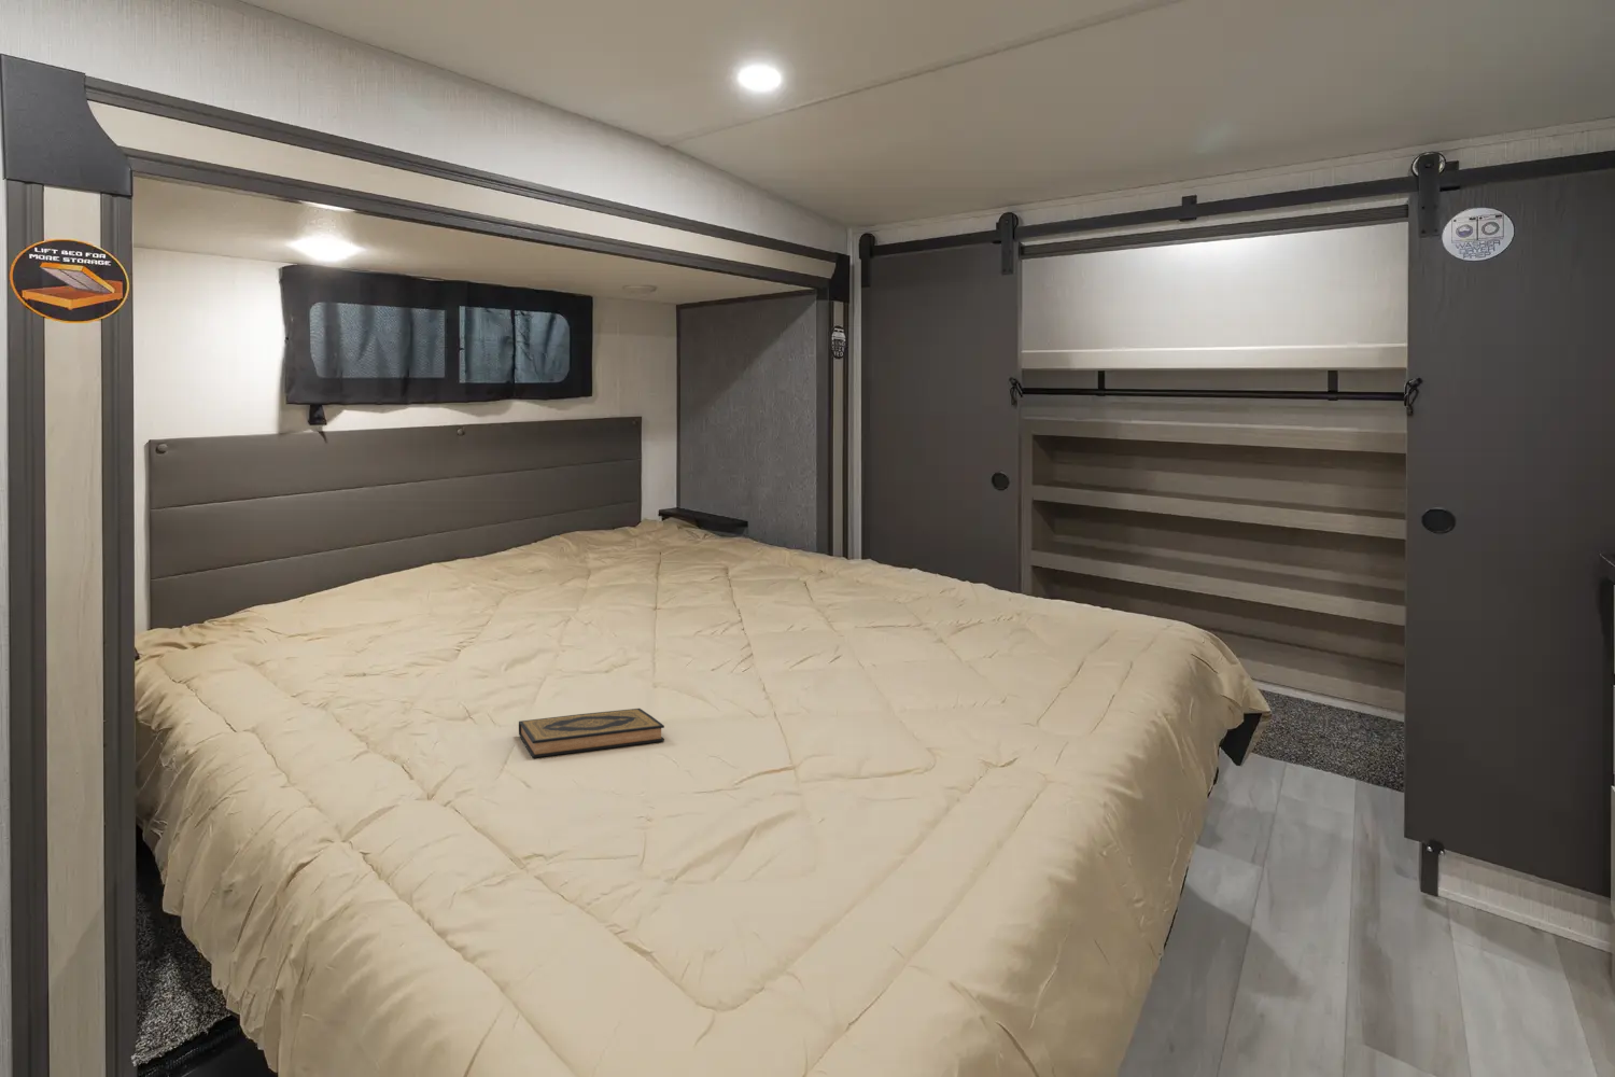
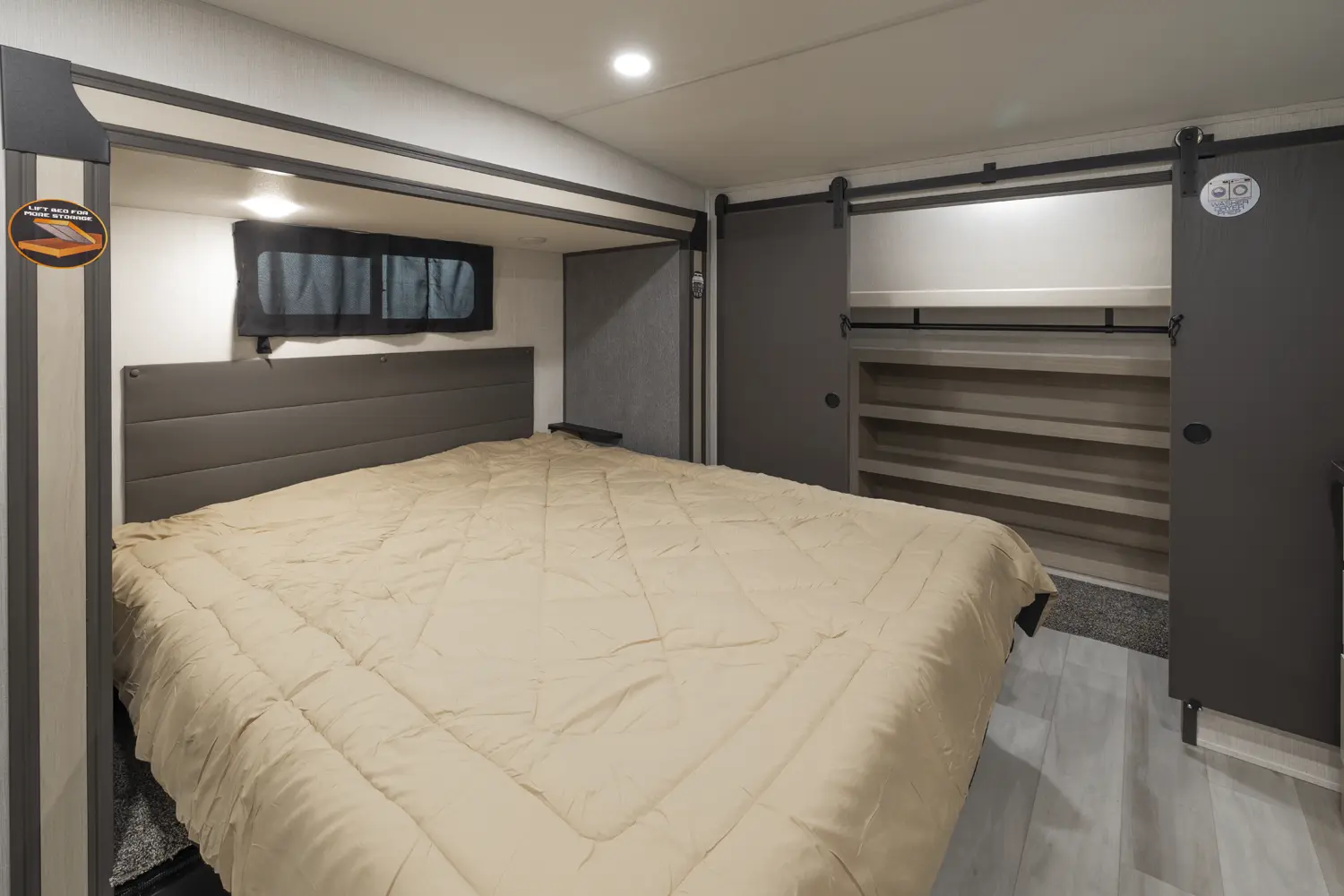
- hardback book (590, 730)
